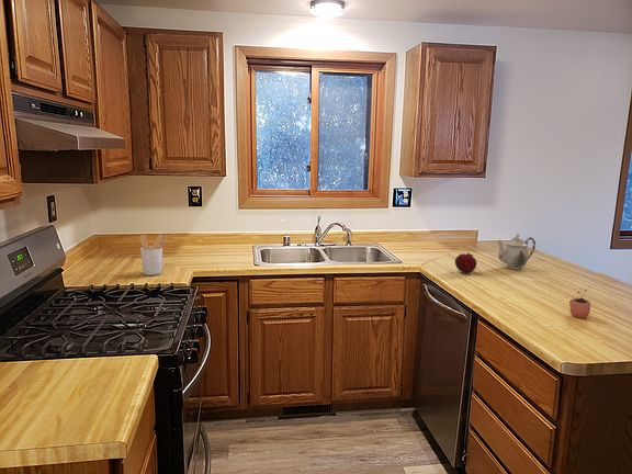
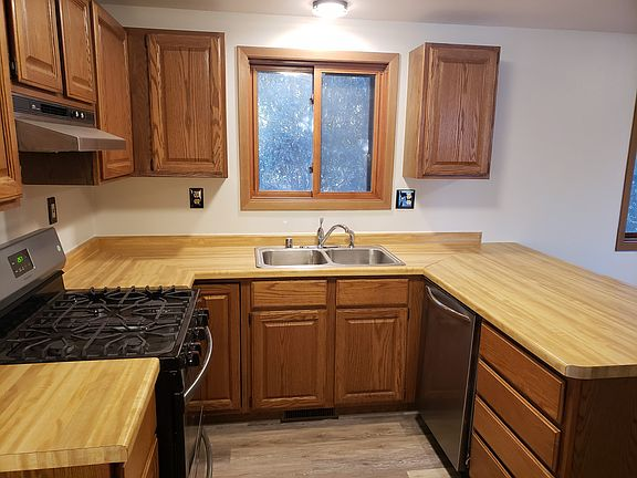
- teapot (515, 250)
- utensil holder (155, 253)
- fruit (466, 262)
- cocoa (579, 300)
